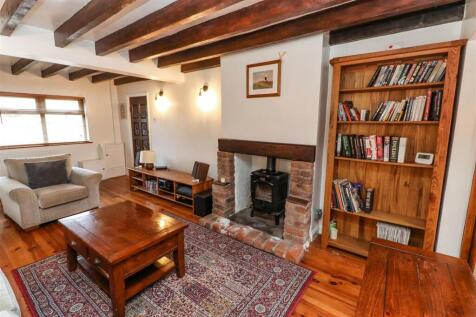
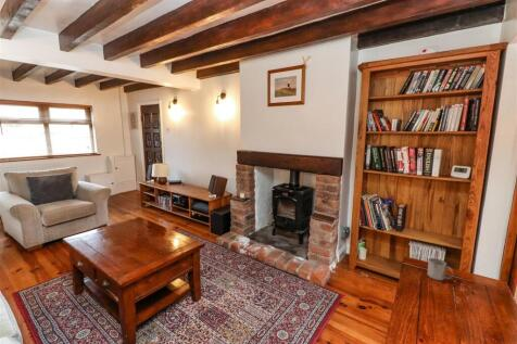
+ mug (440, 270)
